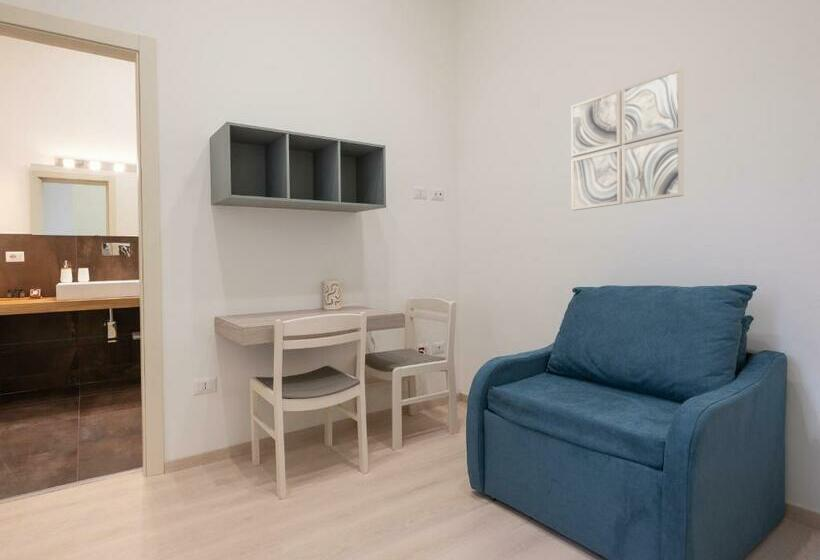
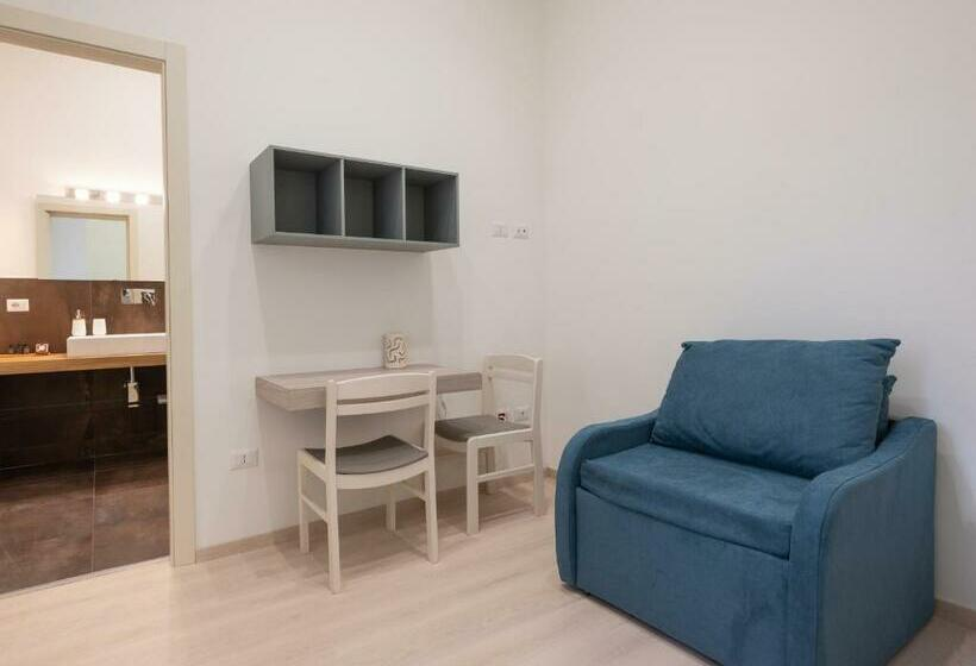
- wall art (622, 147)
